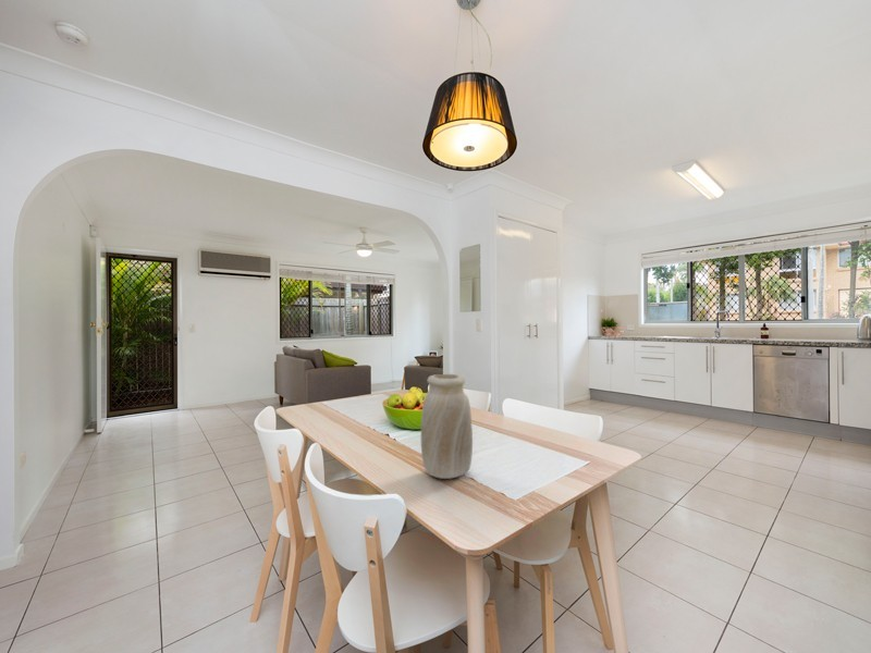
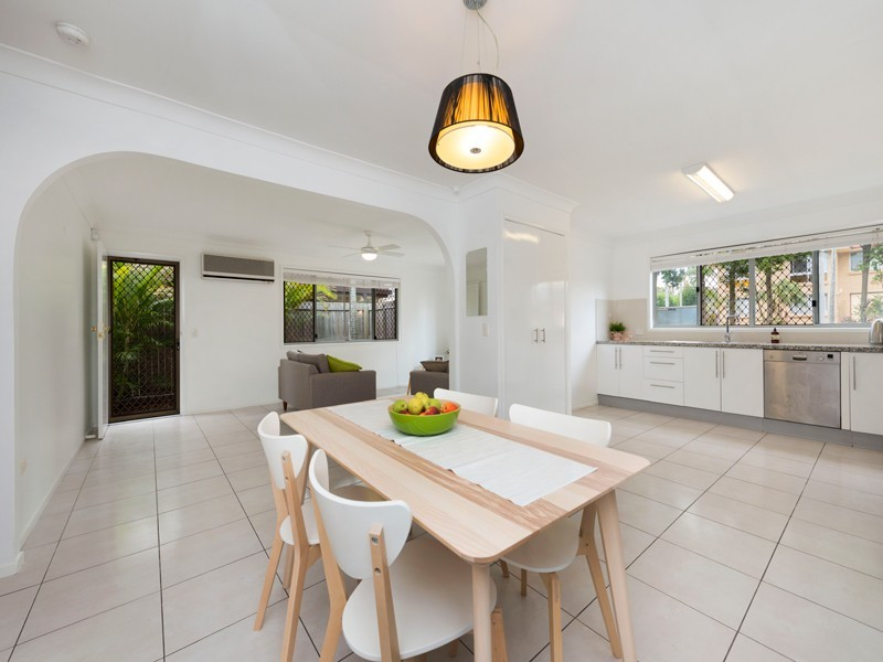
- vase (446, 424)
